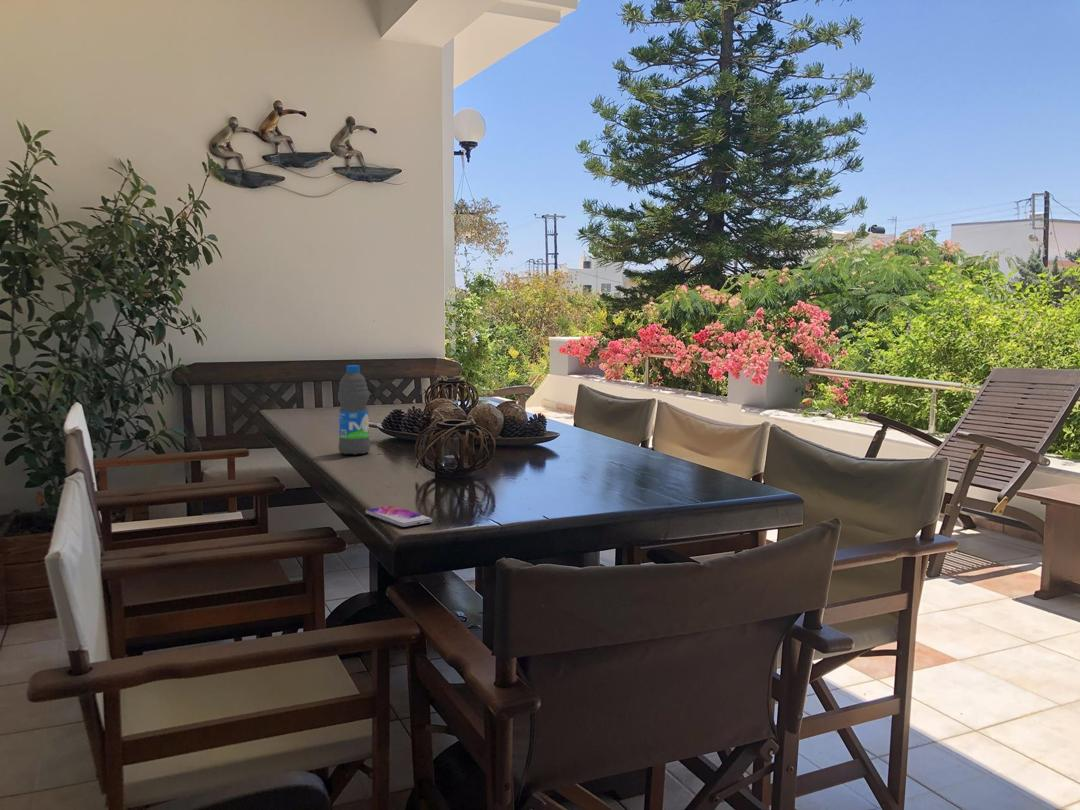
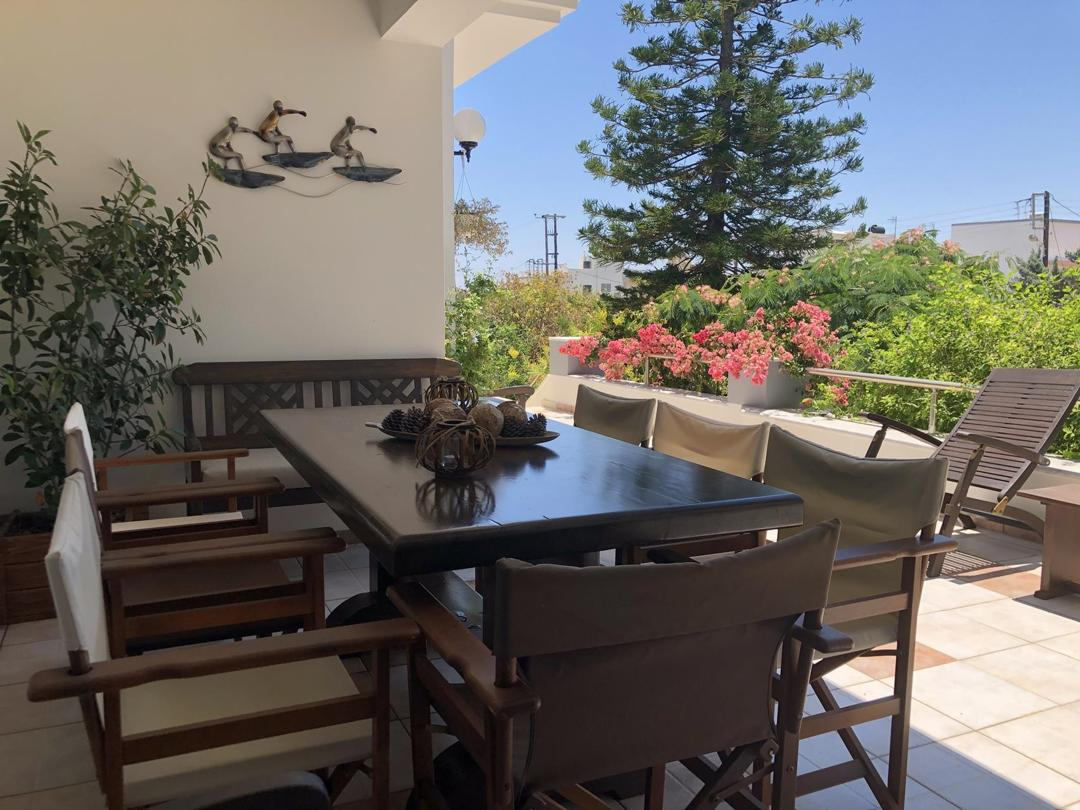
- water bottle (353, 409)
- smartphone (398, 515)
